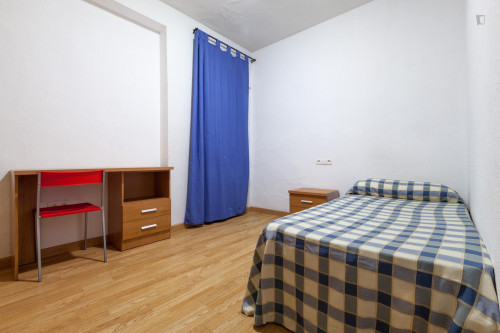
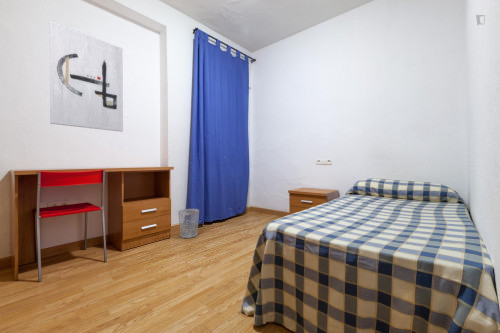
+ wastebasket (188, 223)
+ wall art (89, 82)
